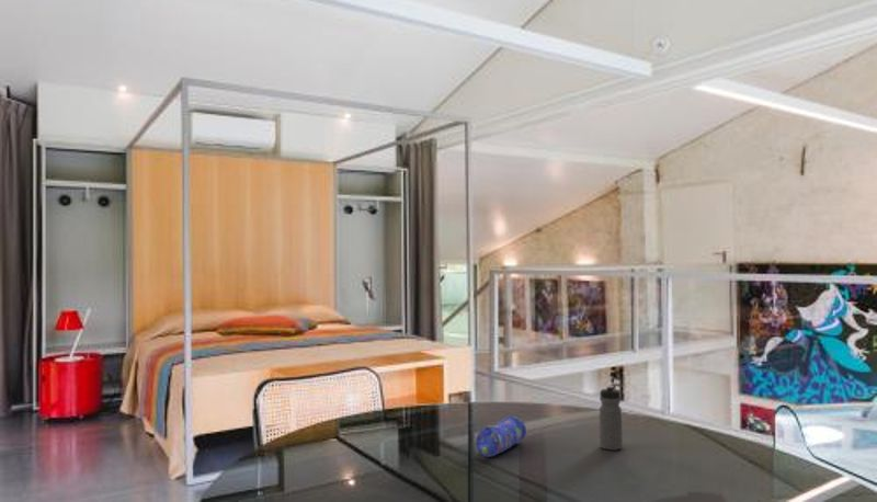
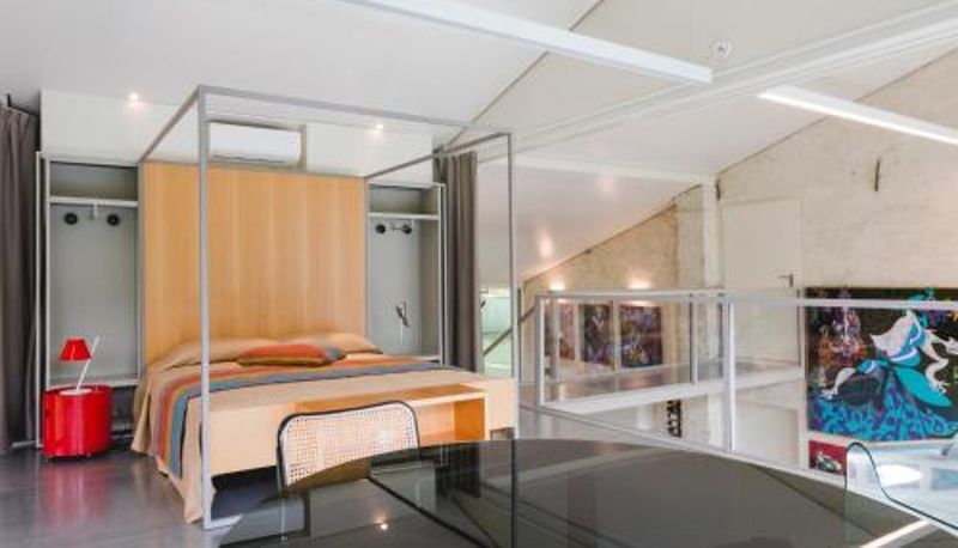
- pencil case (501, 434)
- water bottle (610, 415)
